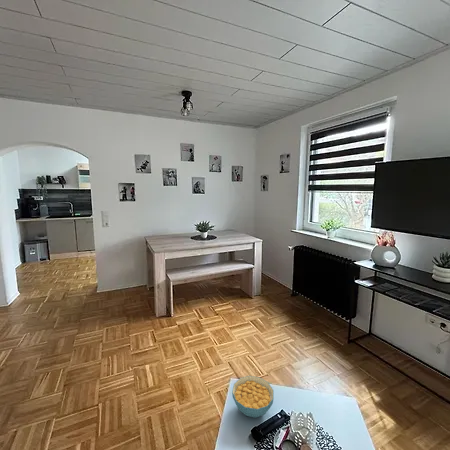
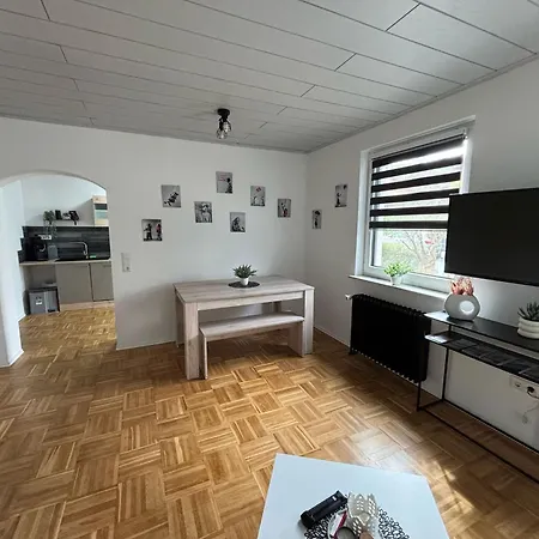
- cereal bowl (252, 400)
